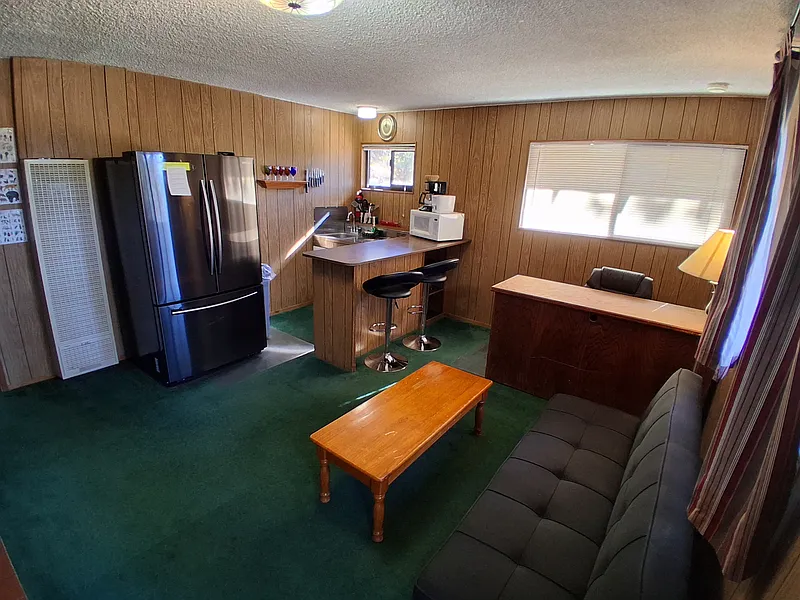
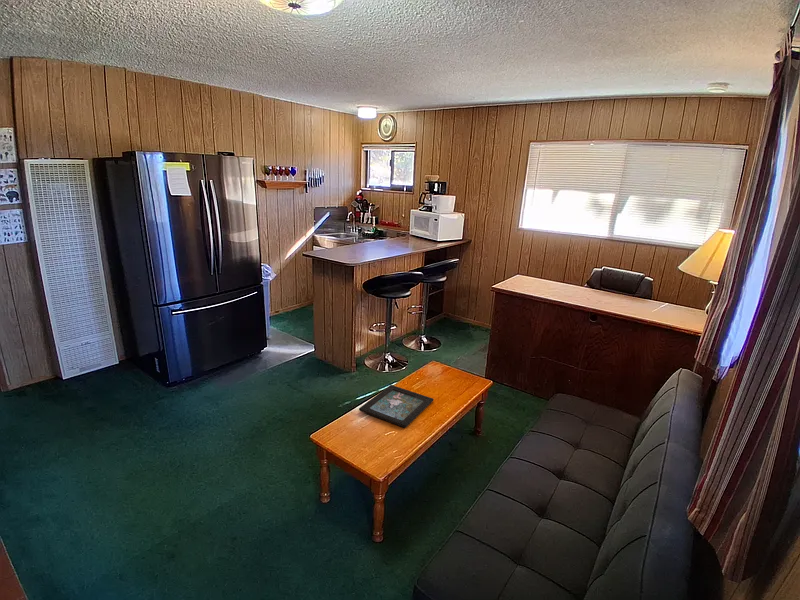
+ decorative tray (397, 404)
